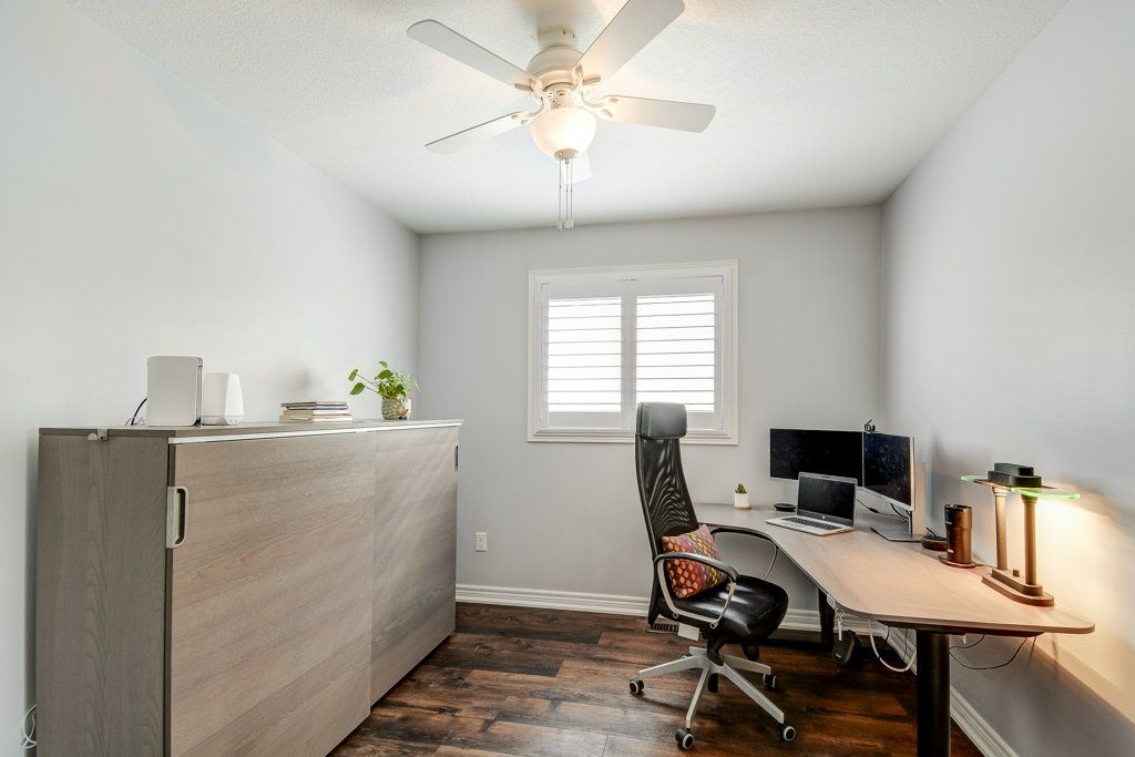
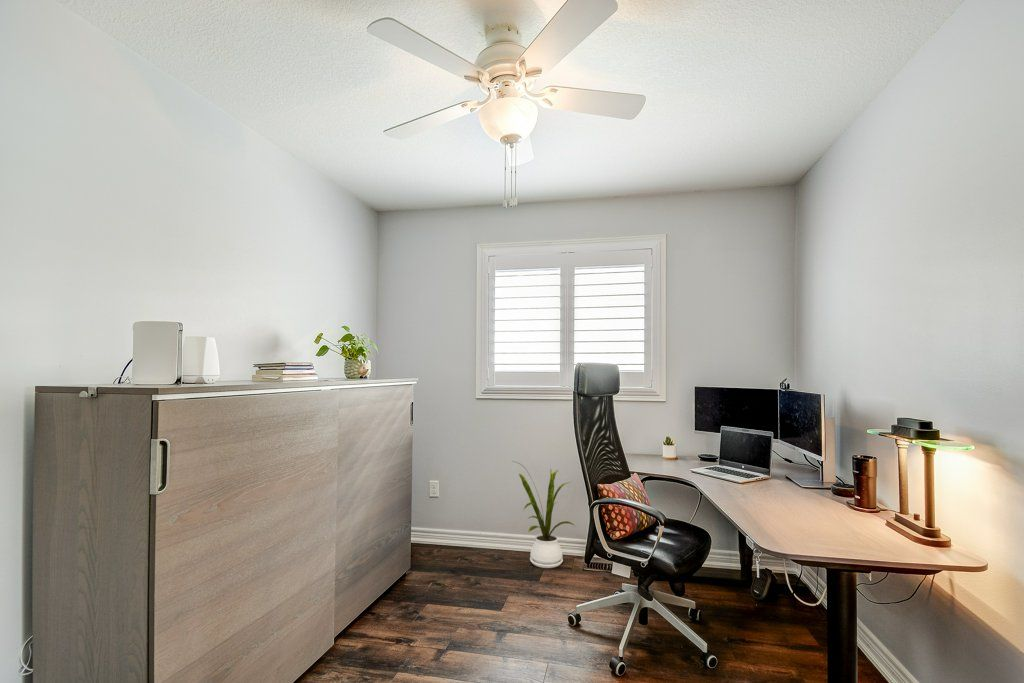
+ house plant (542, 511)
